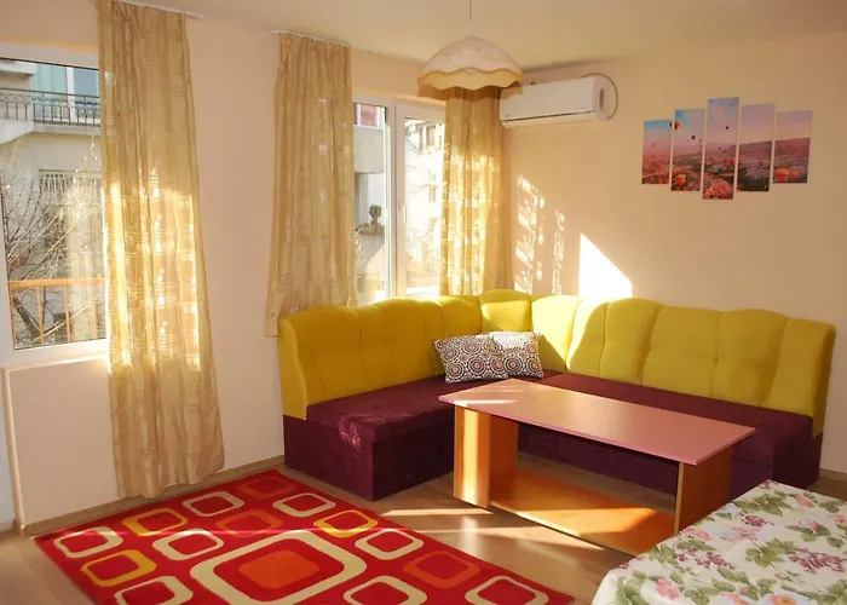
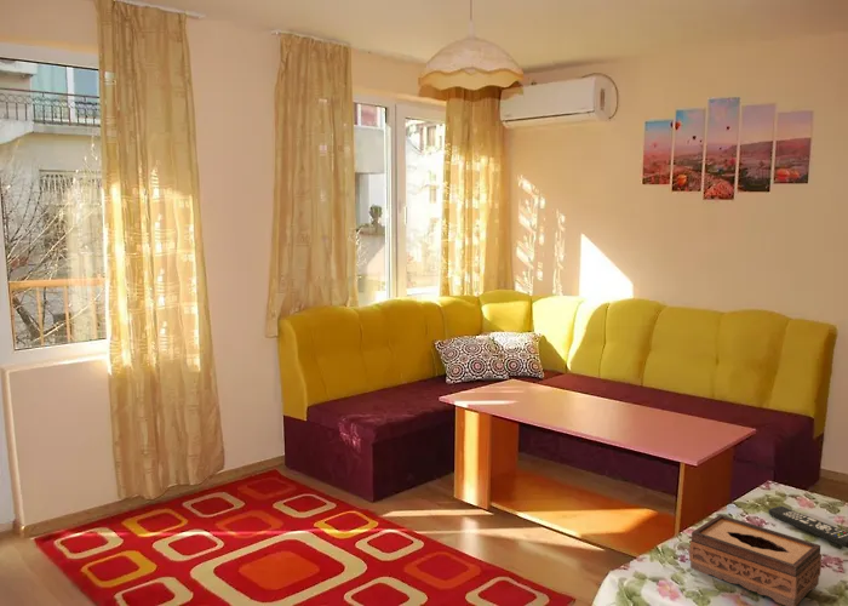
+ remote control (812, 526)
+ tissue box (754, 558)
